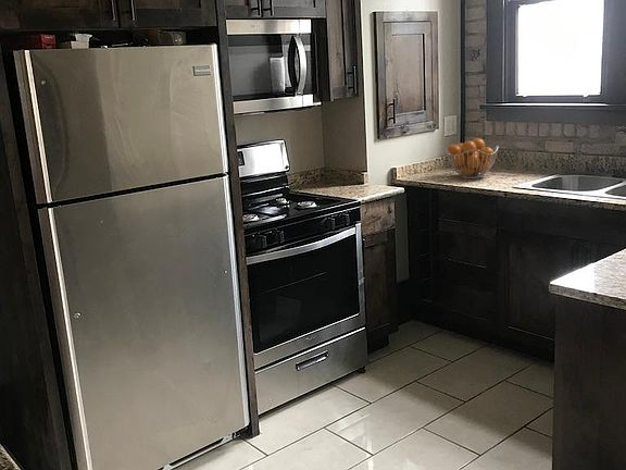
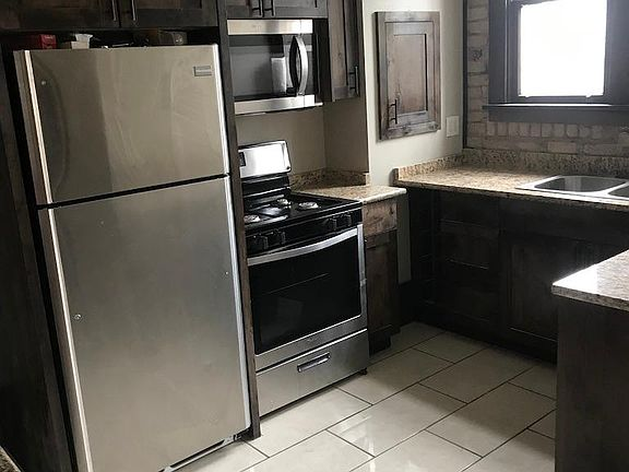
- fruit basket (472, 158)
